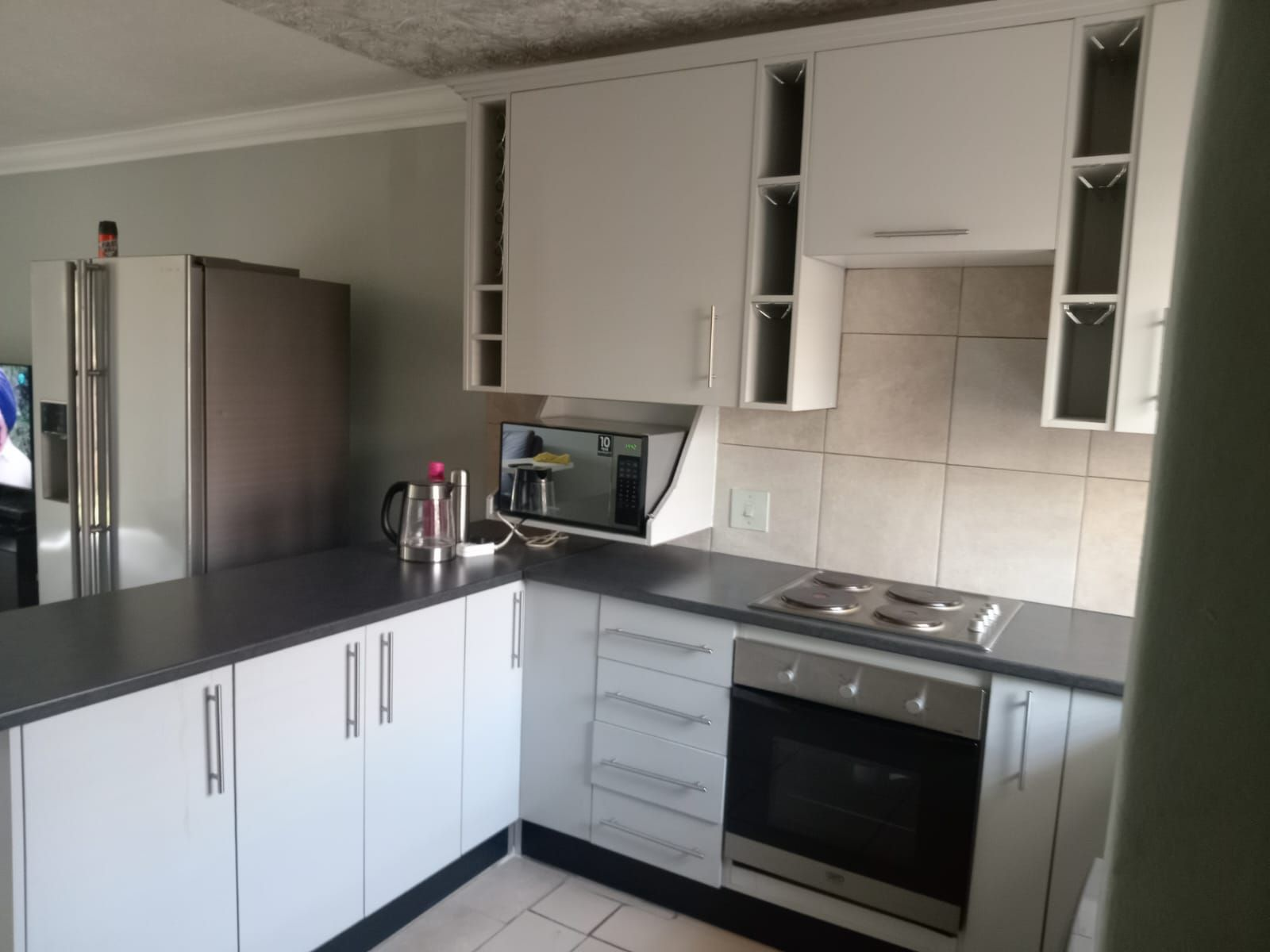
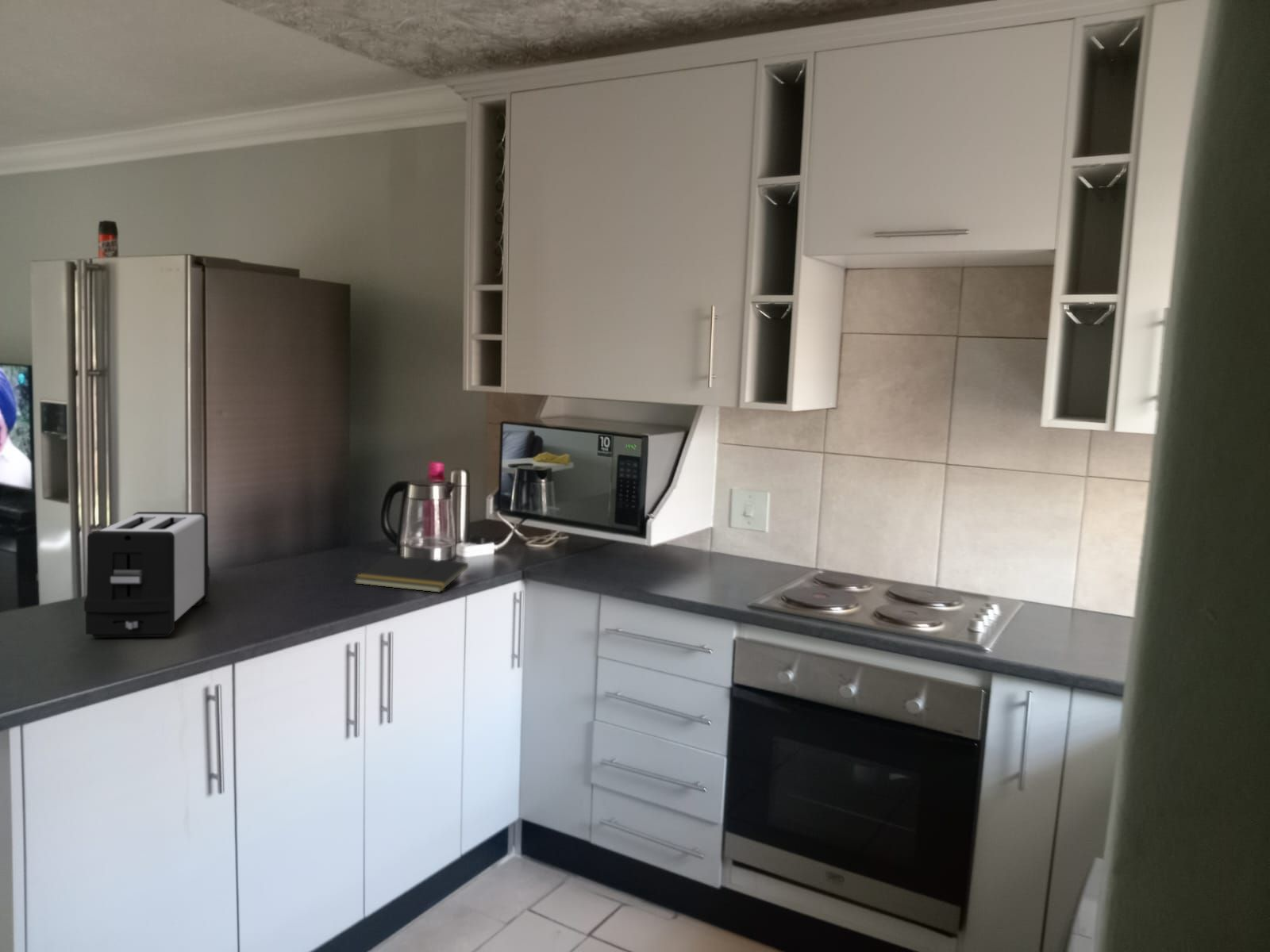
+ toaster (152, 570)
+ notepad (412, 572)
